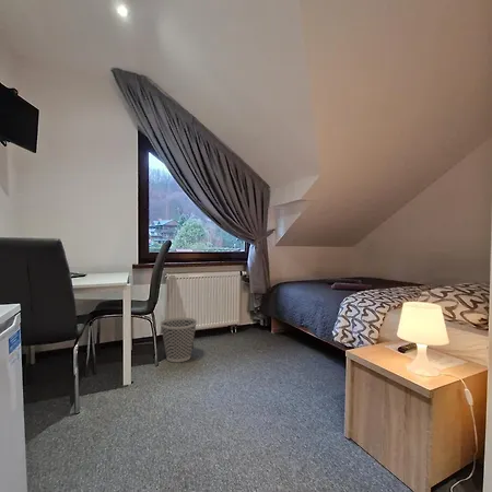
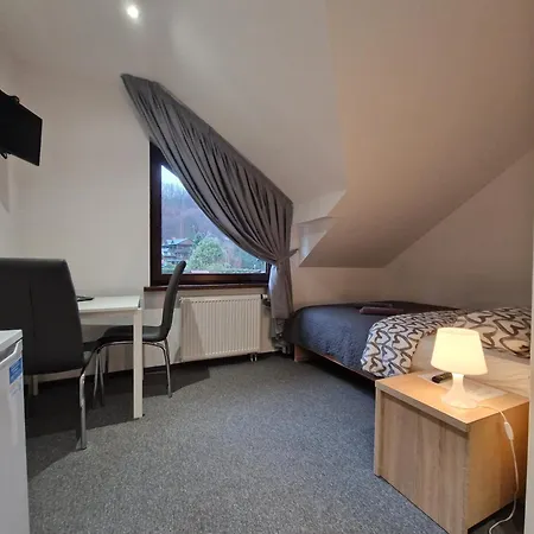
- wastebasket (178, 339)
